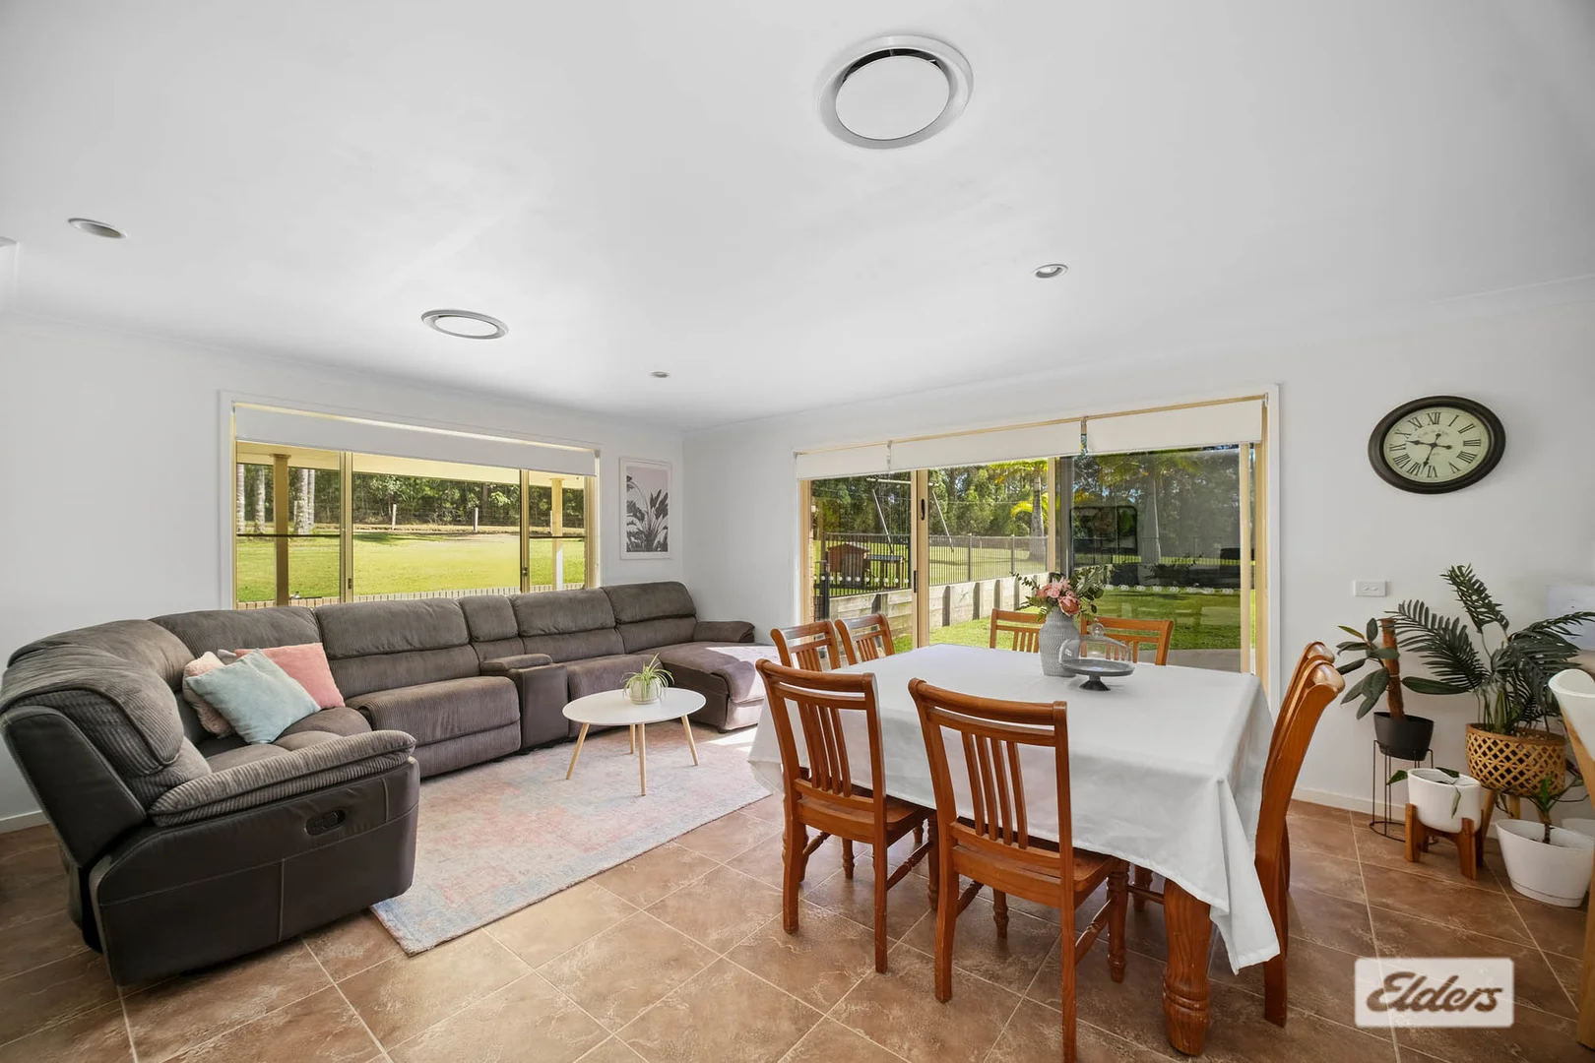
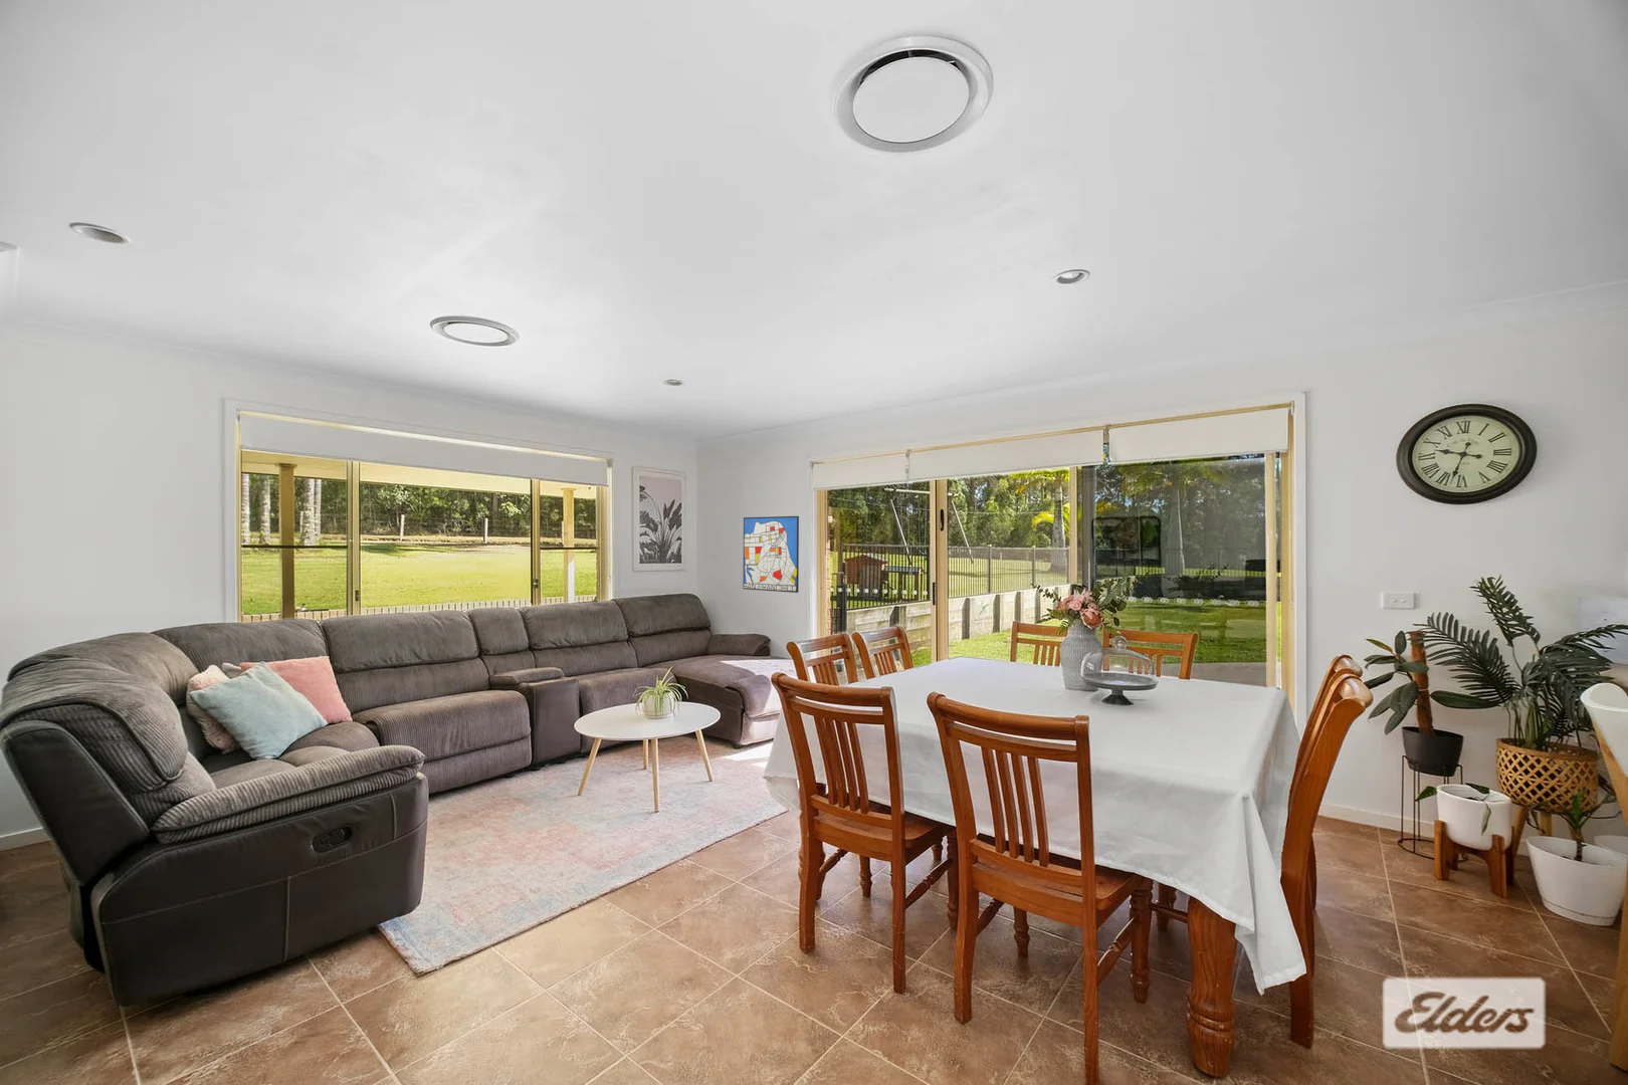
+ wall art (769, 553)
